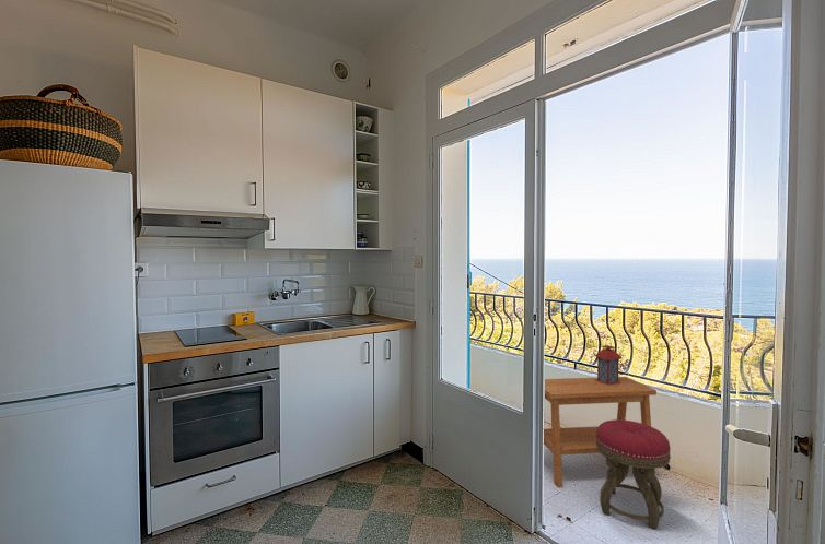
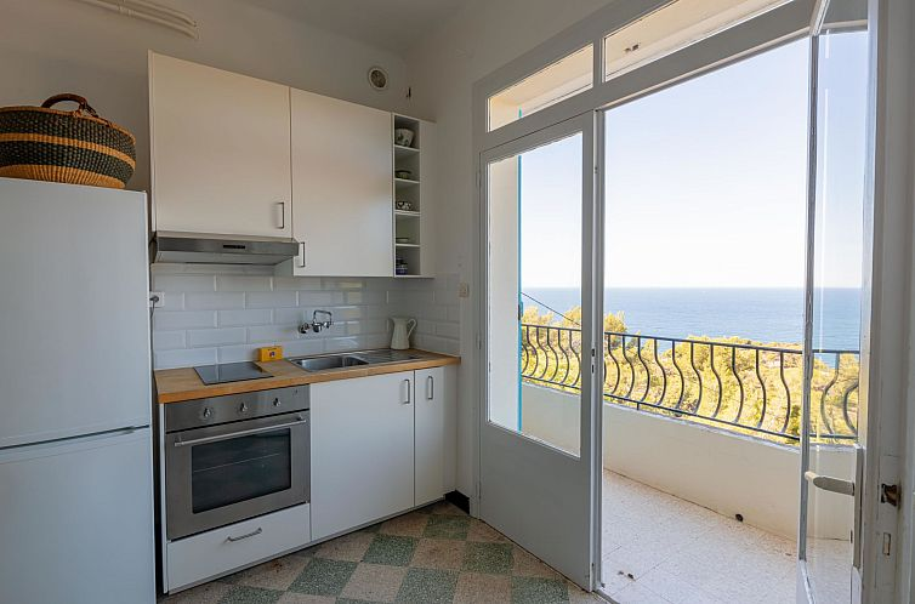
- lantern (607, 358)
- stool (632, 469)
- side table (590, 427)
